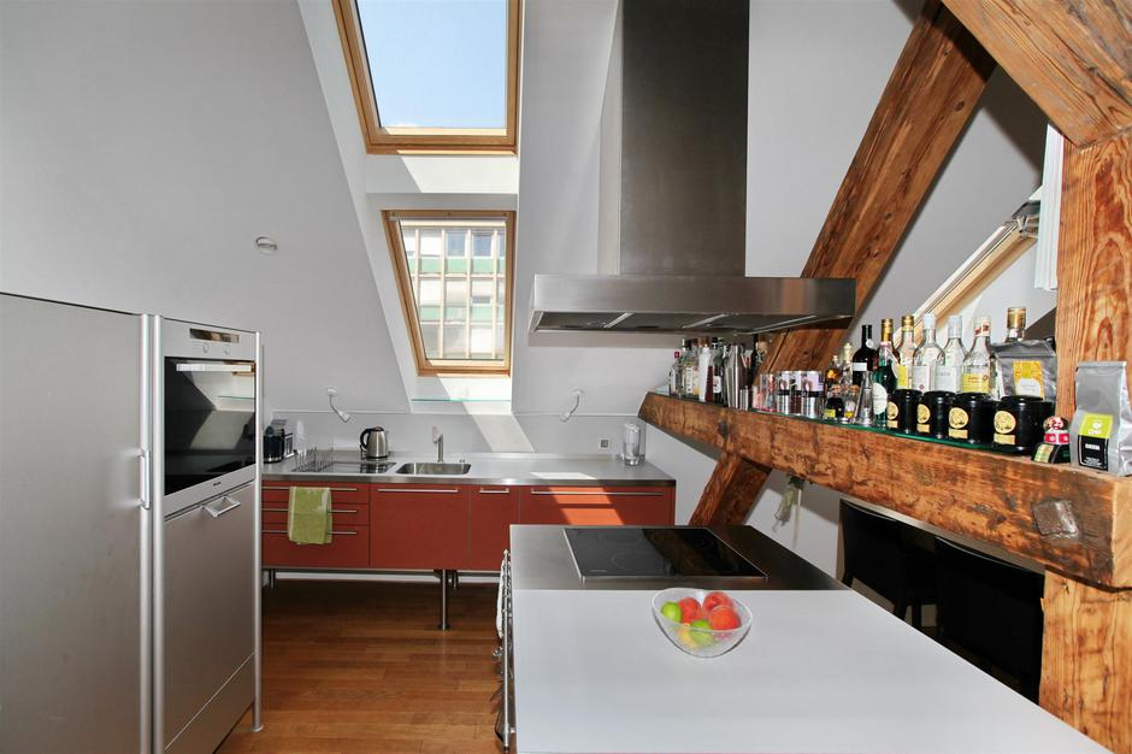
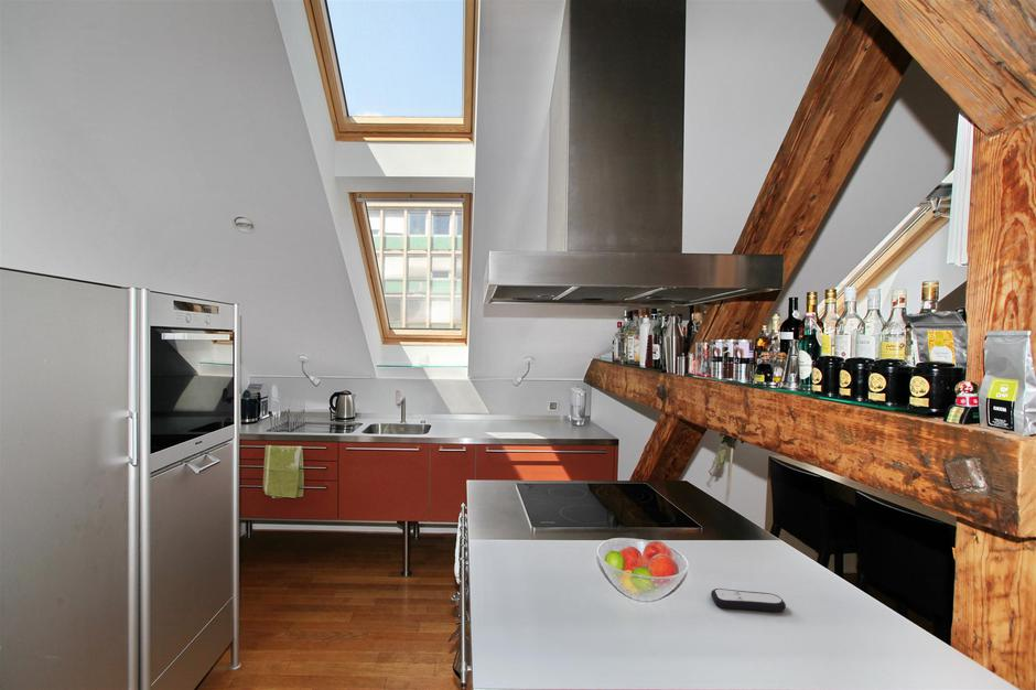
+ remote control (747, 600)
